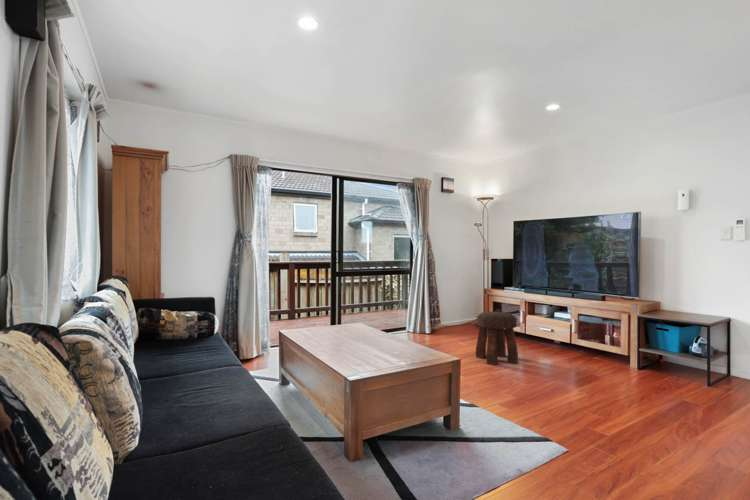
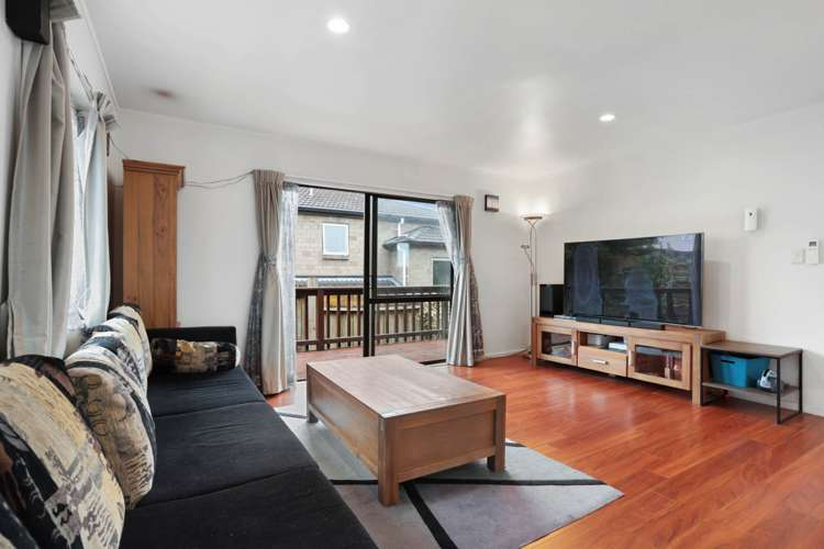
- stool (496, 336)
